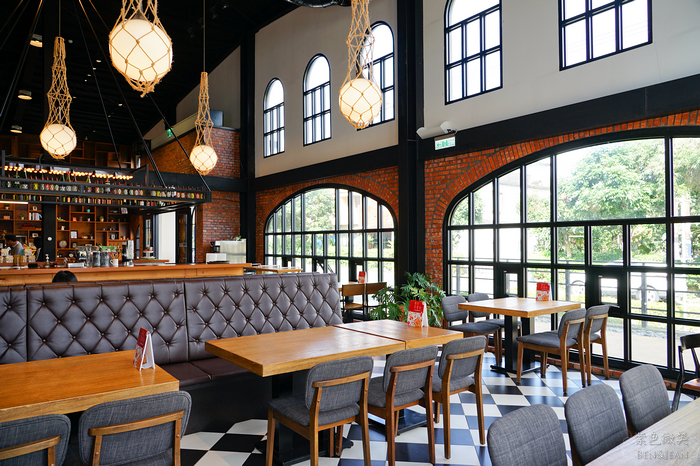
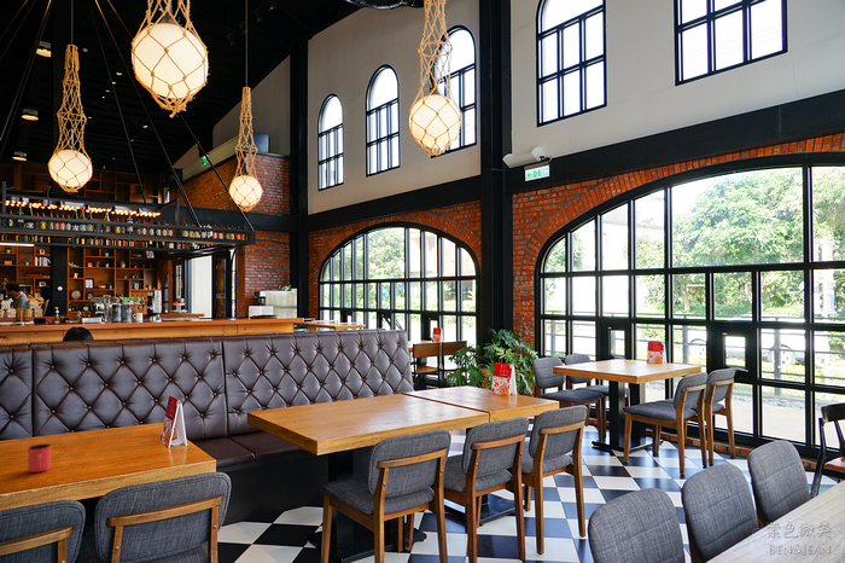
+ cup (39, 459)
